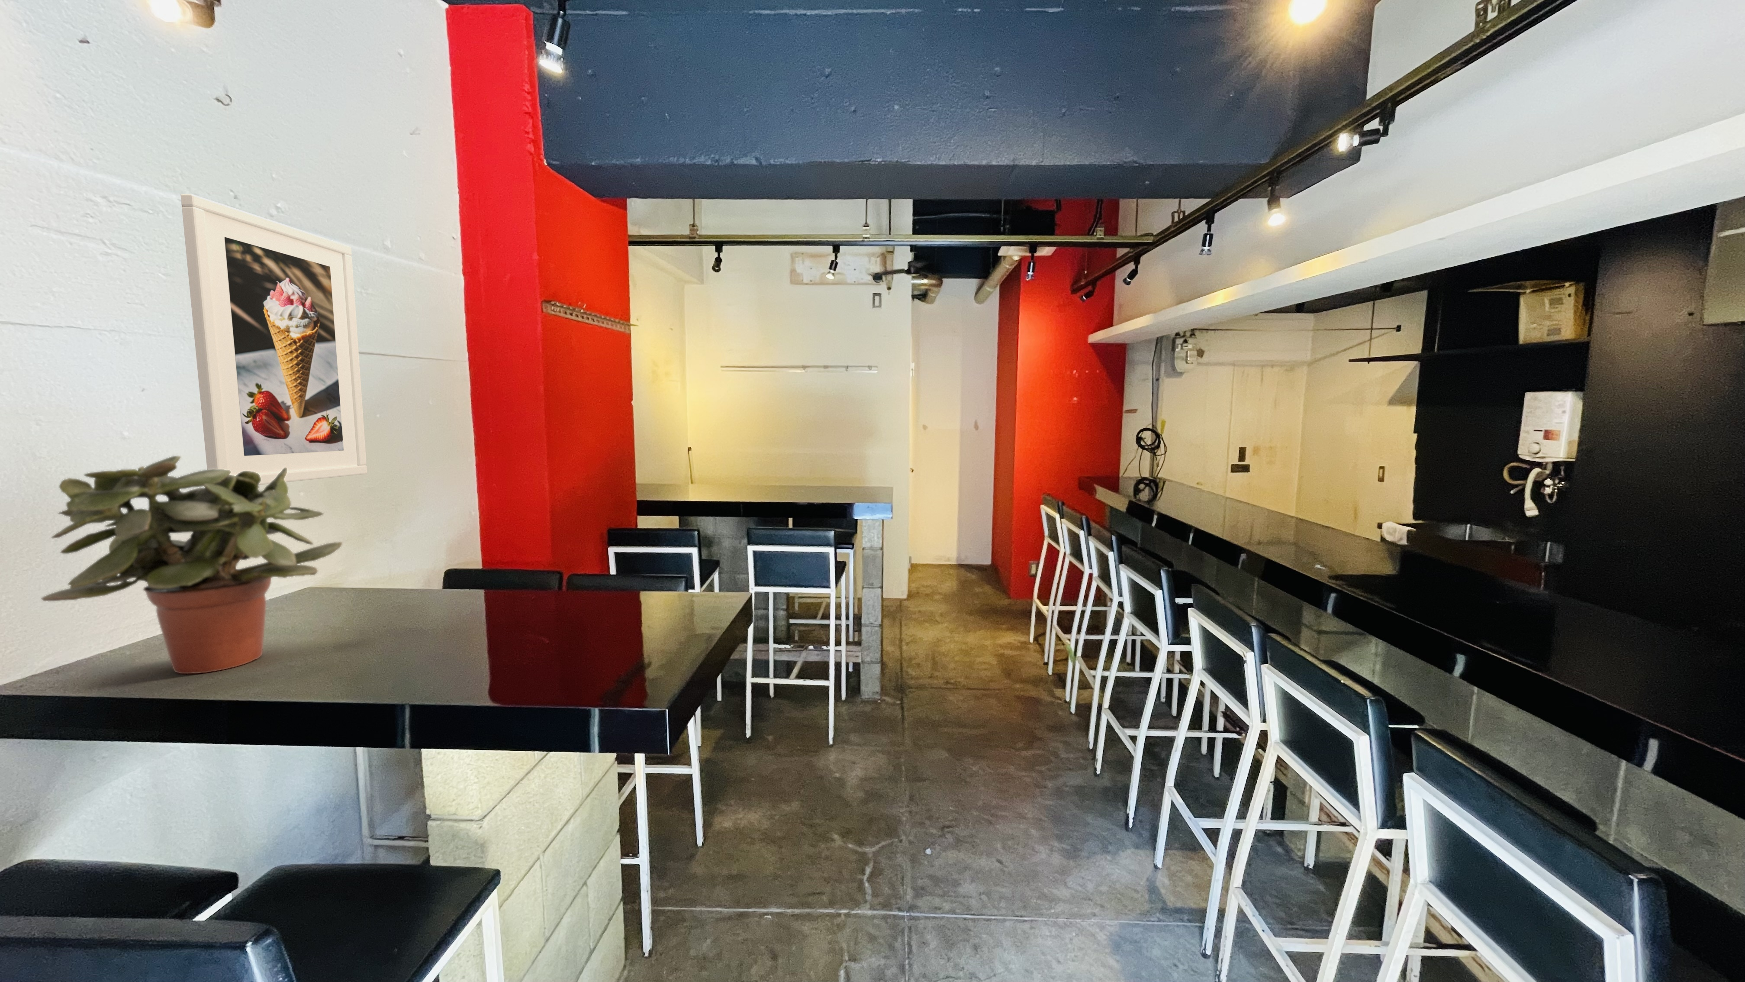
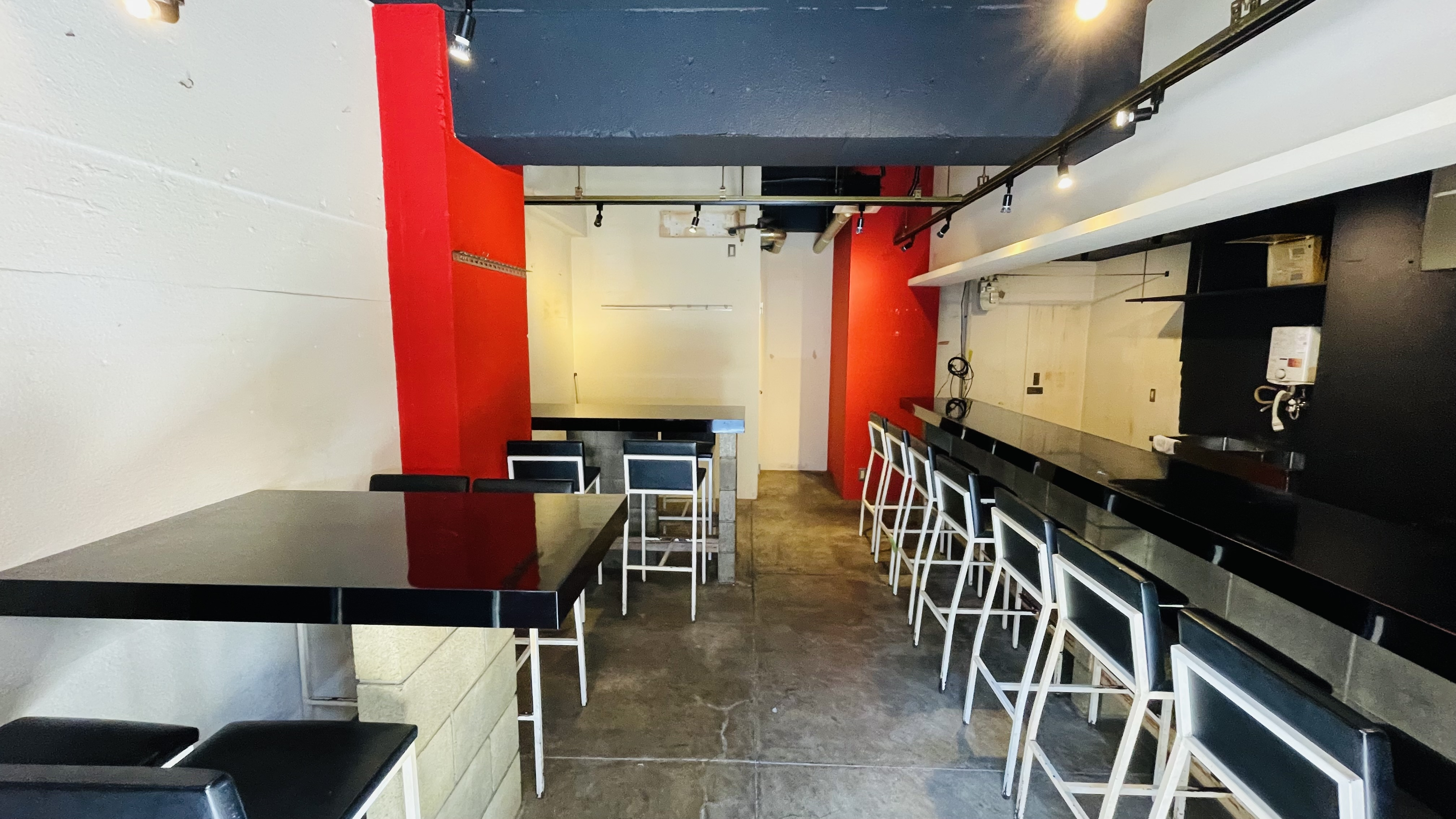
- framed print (288, 354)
- potted plant (213, 560)
